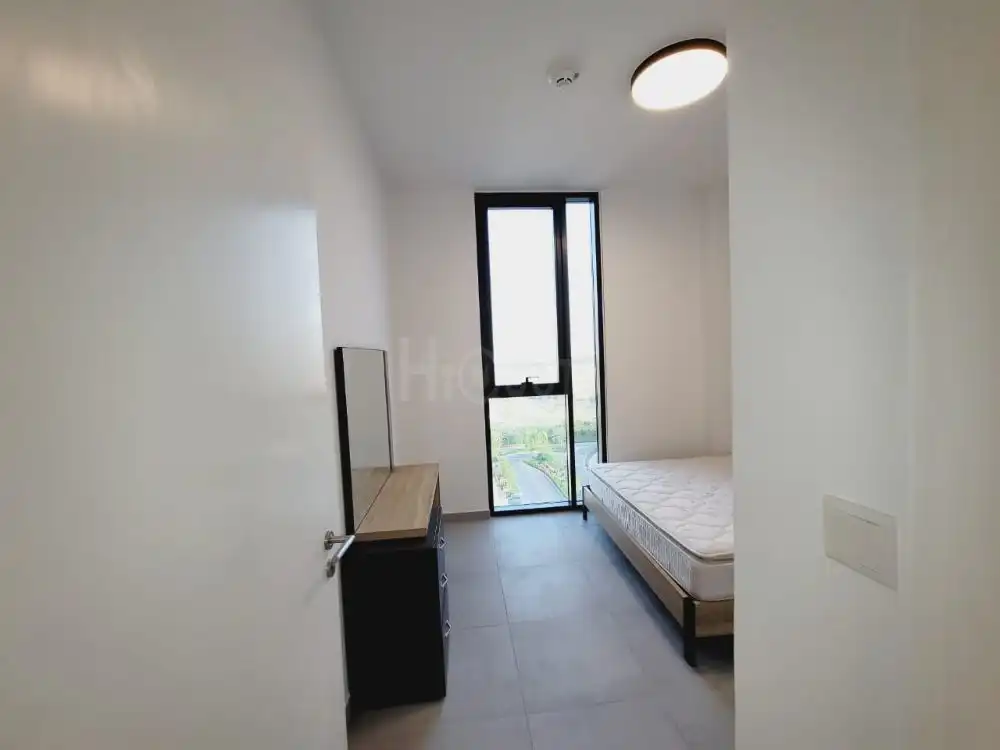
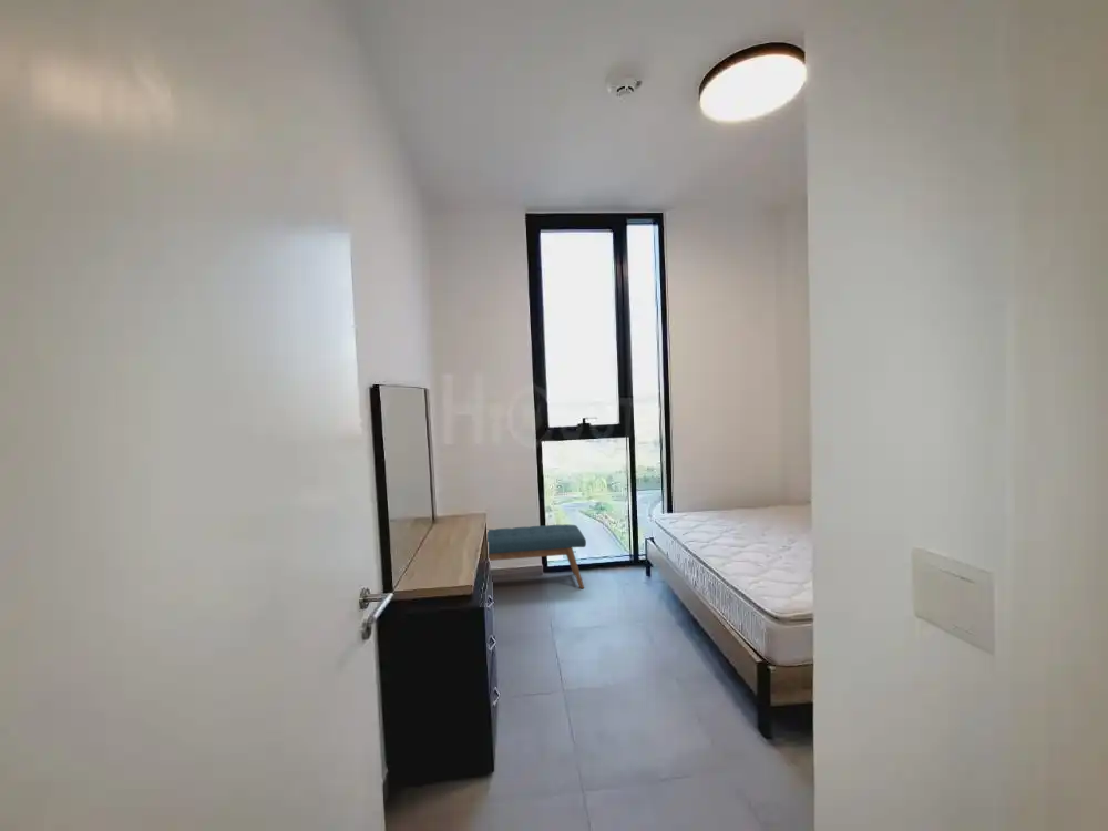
+ bench (513, 557)
